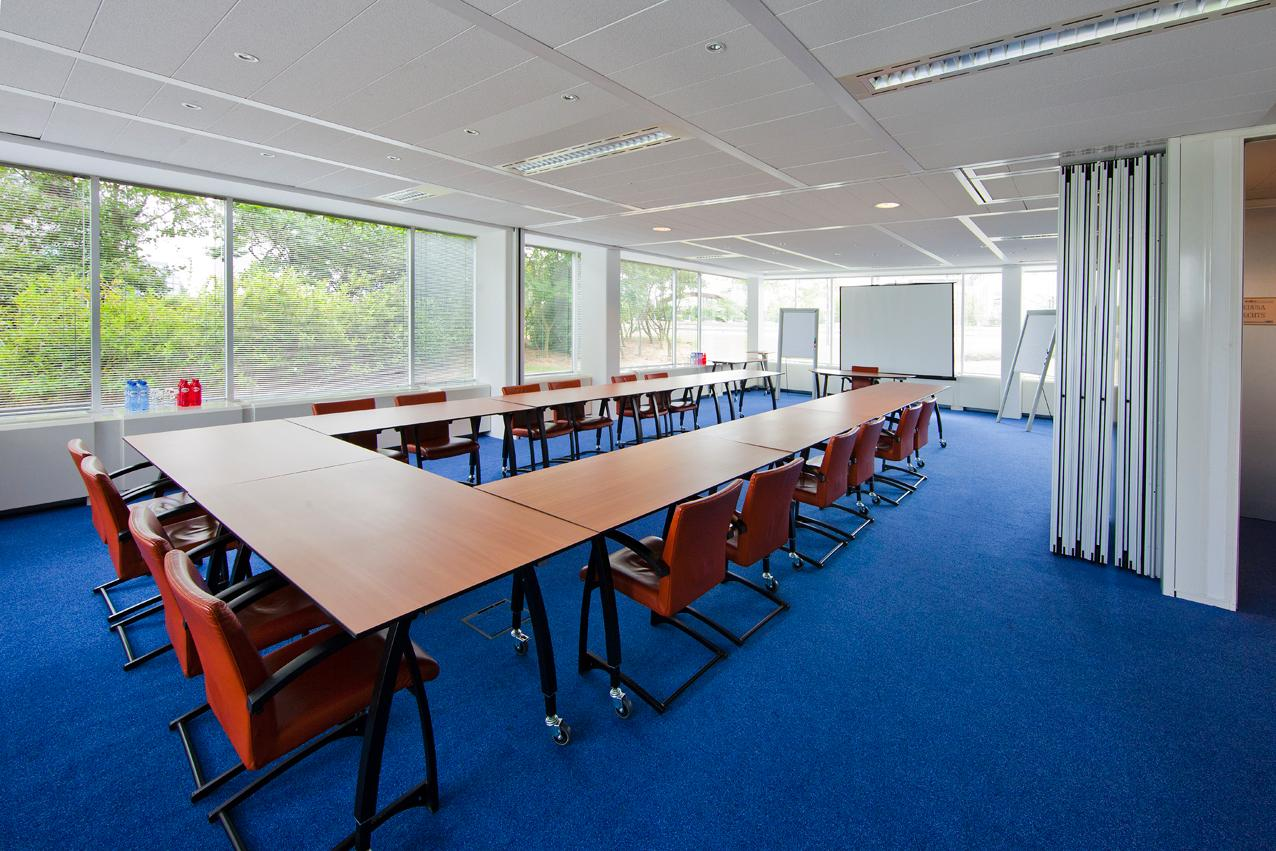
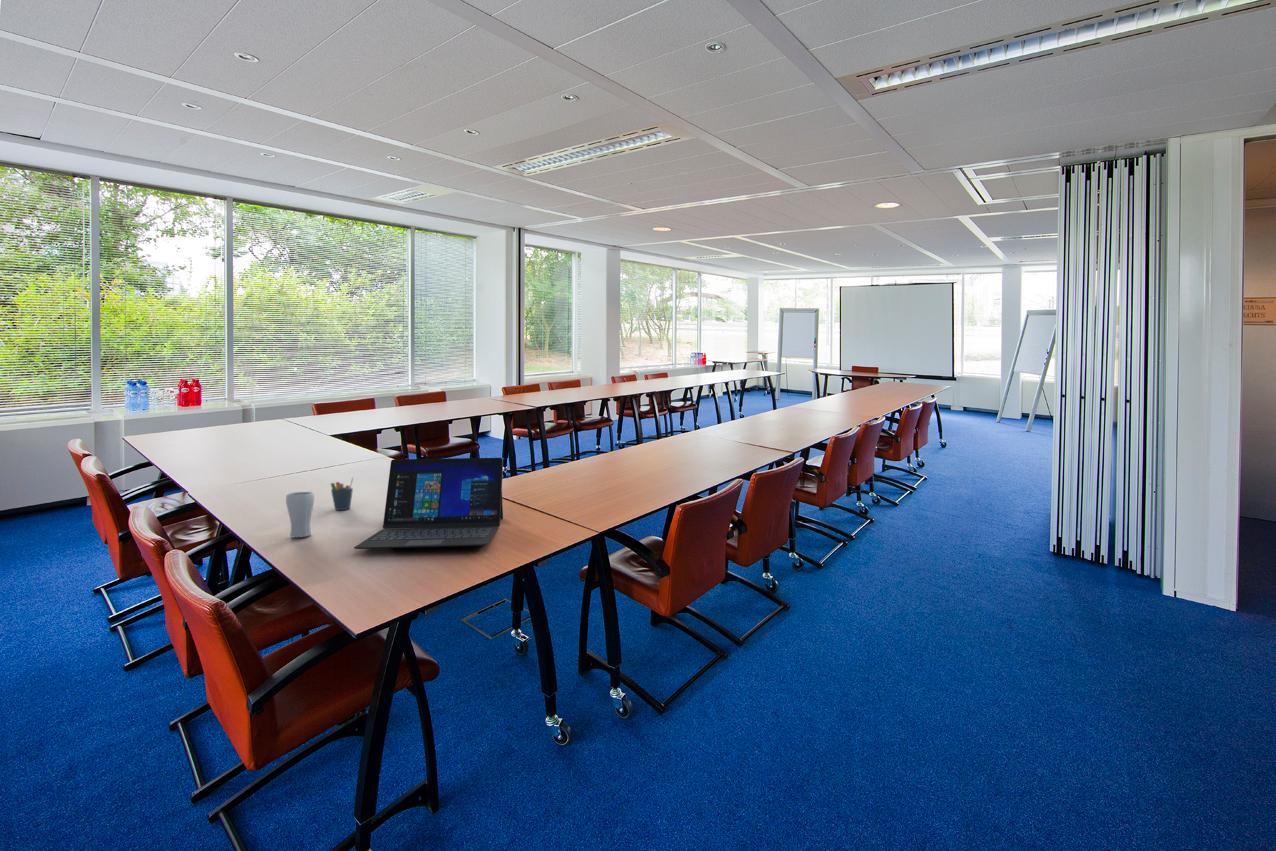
+ pen holder (342, 493)
+ drinking glass (300, 514)
+ laptop (435, 498)
